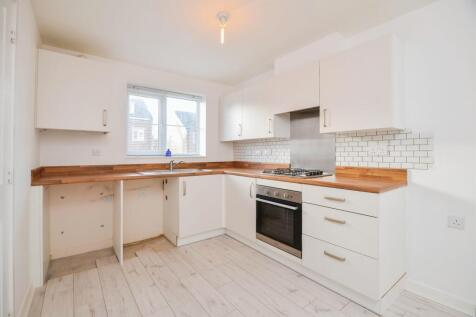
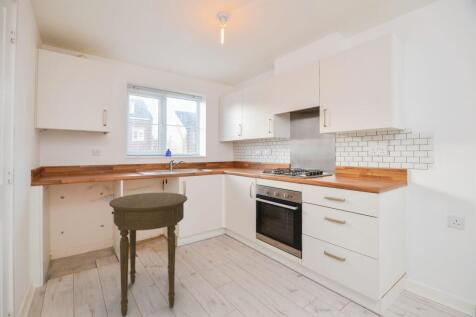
+ side table (135, 245)
